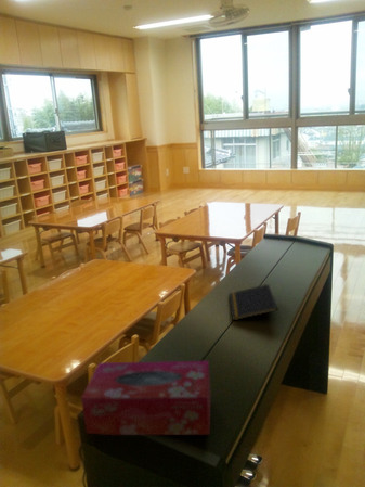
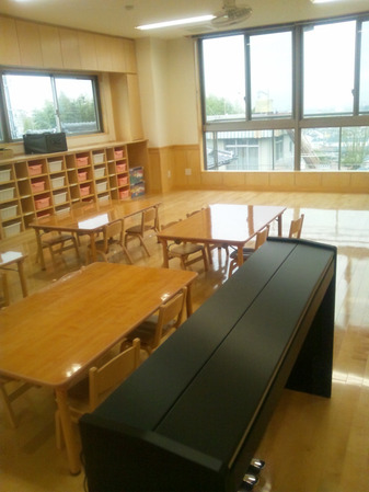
- notepad (251, 300)
- tissue box (149, 396)
